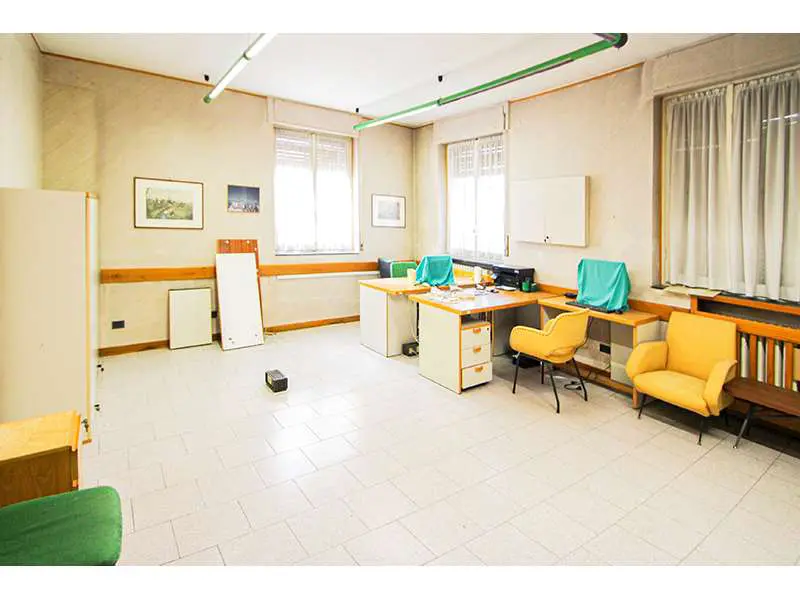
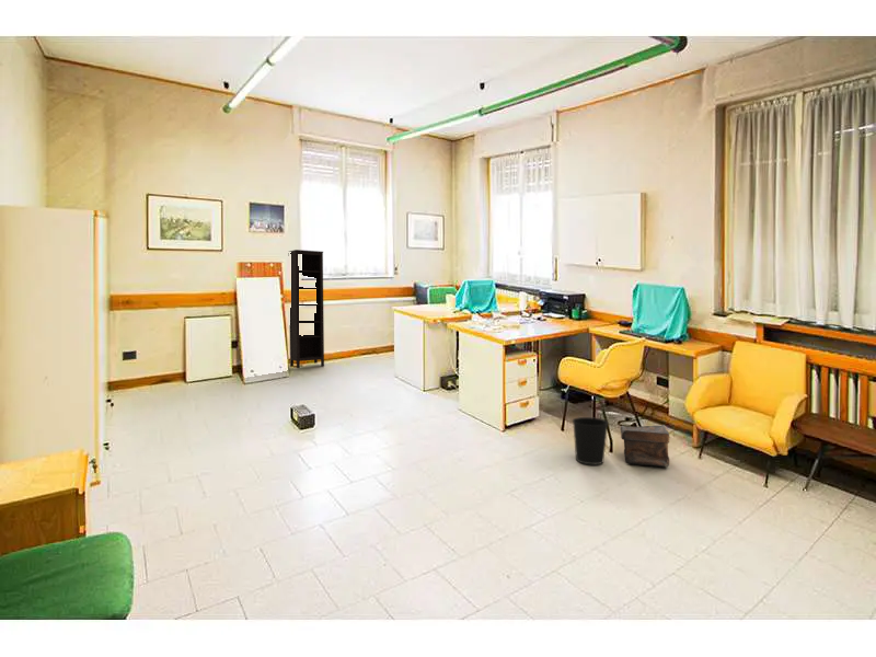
+ pouch (644, 443)
+ wastebasket (589, 440)
+ bookcase (306, 304)
